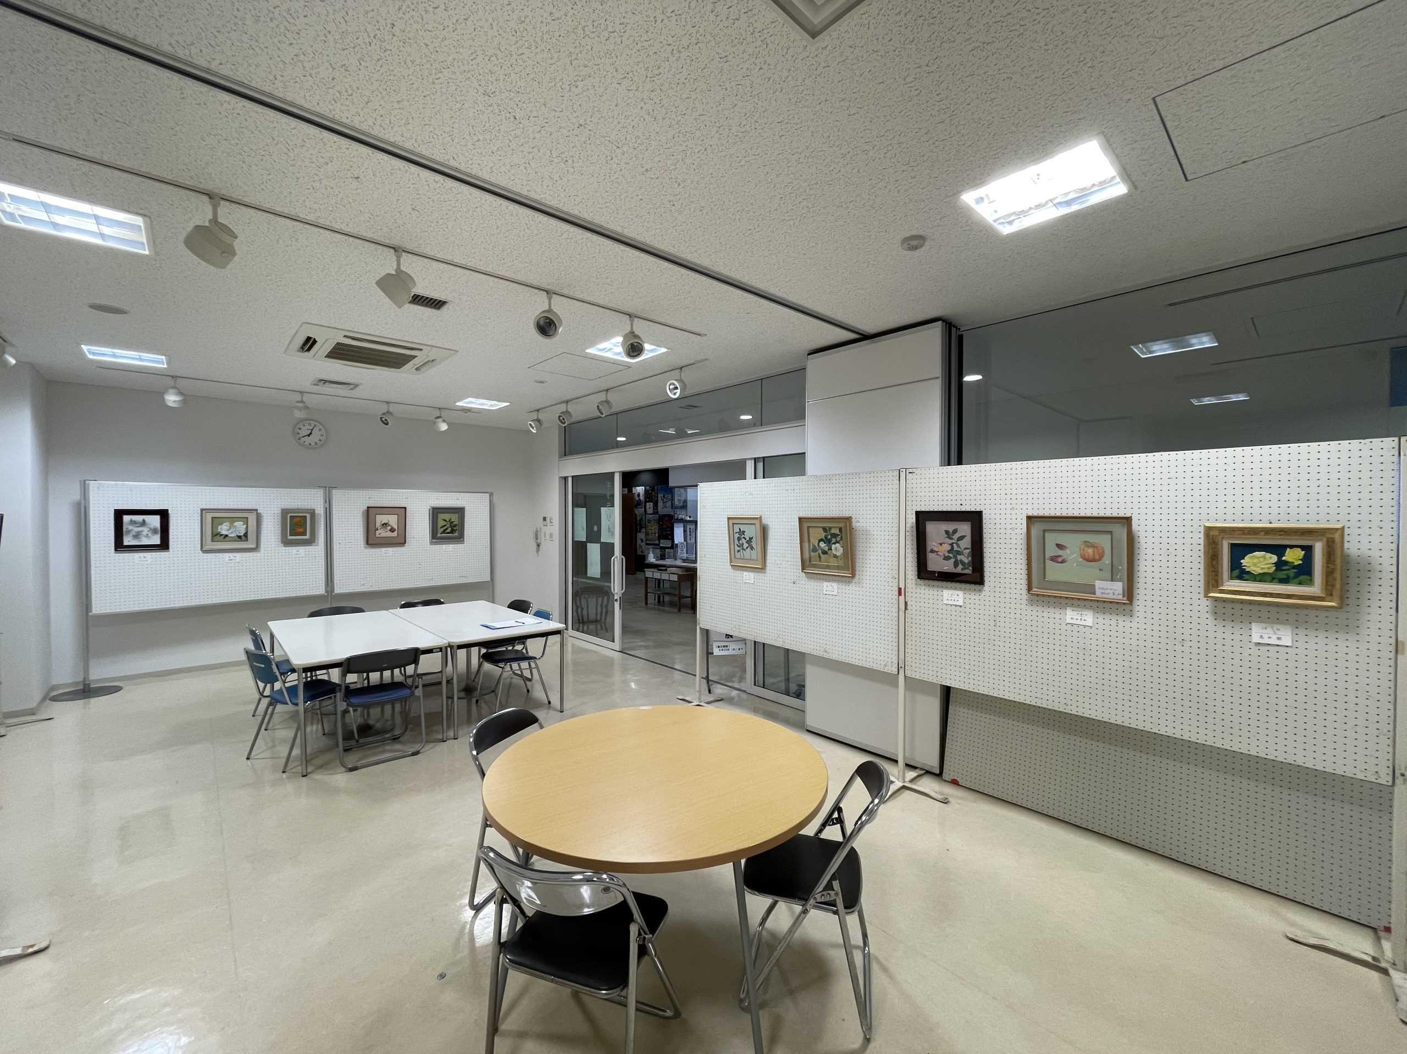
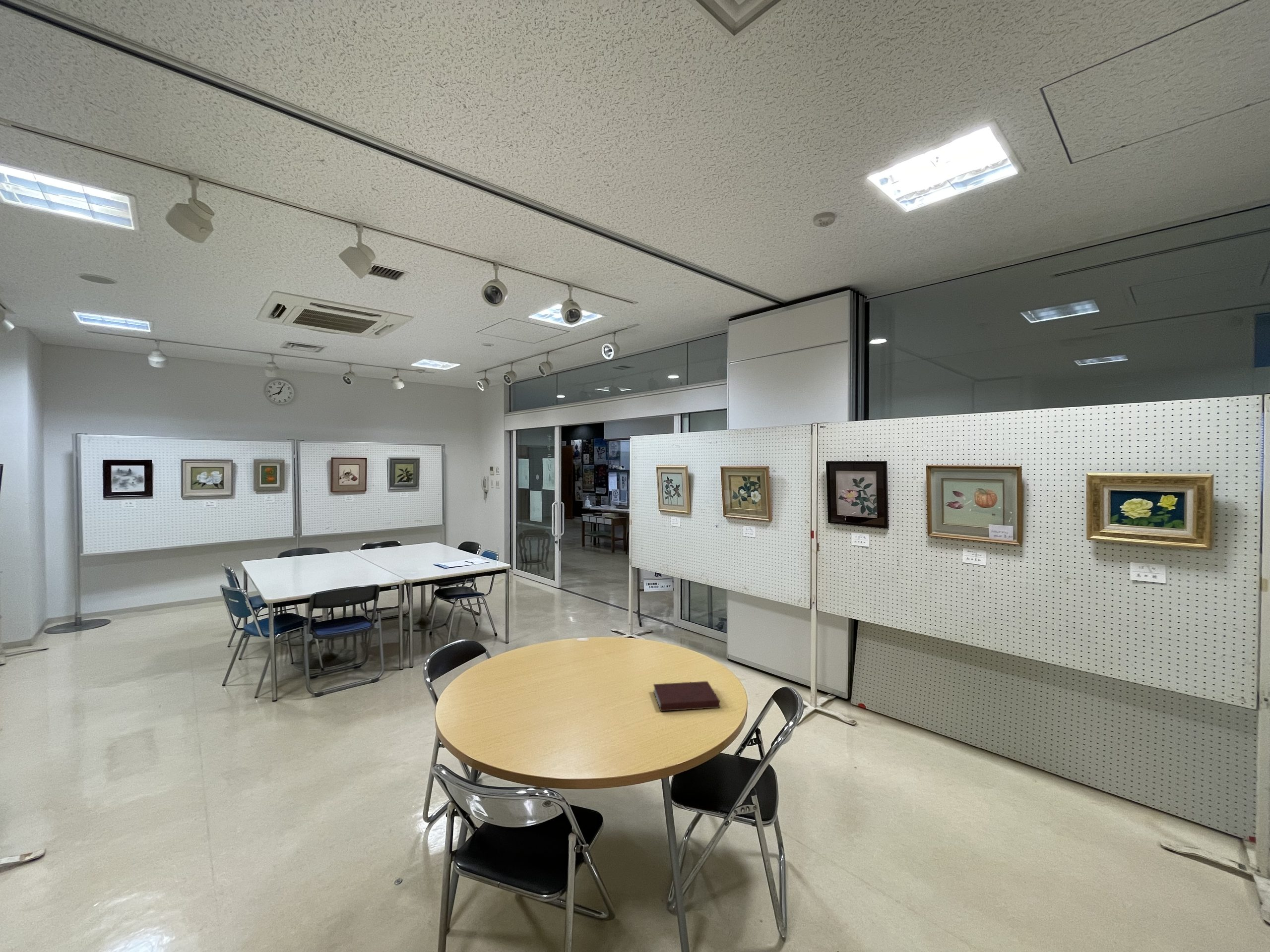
+ notebook (685, 695)
